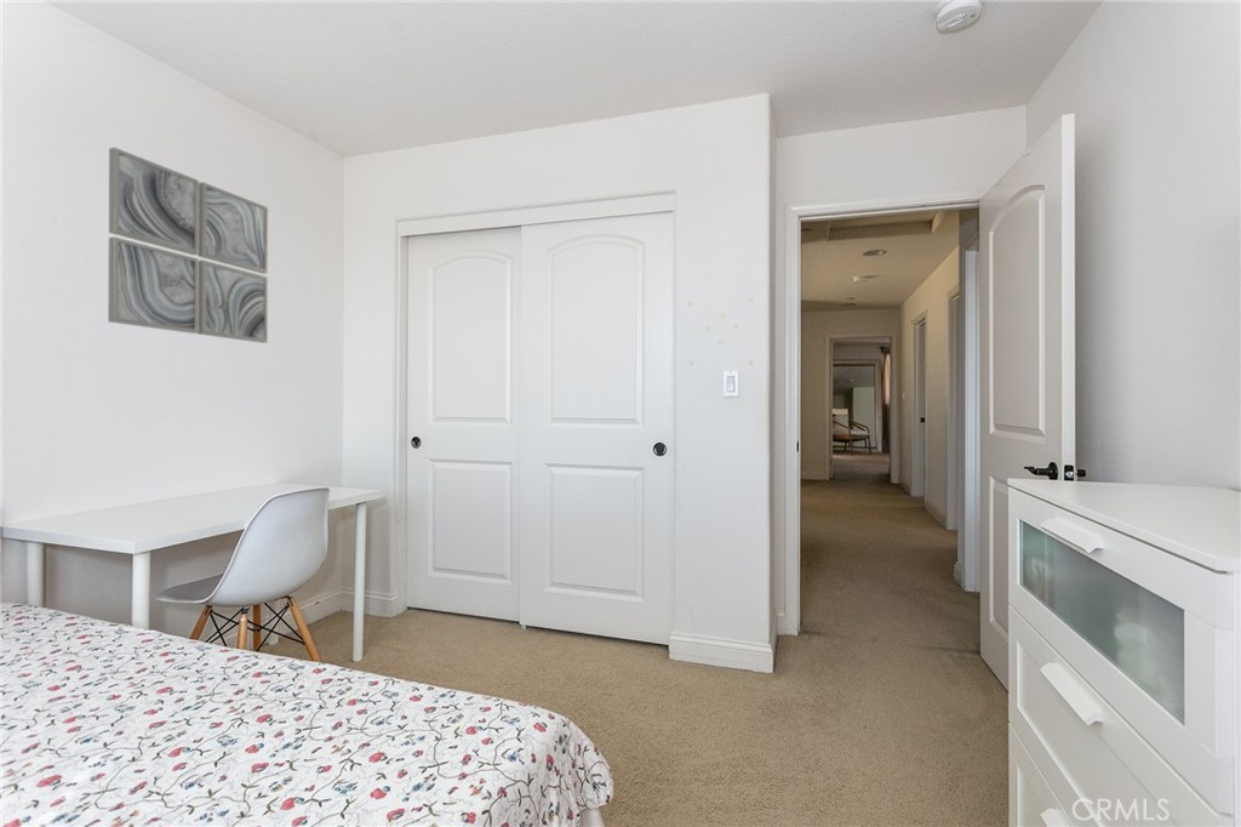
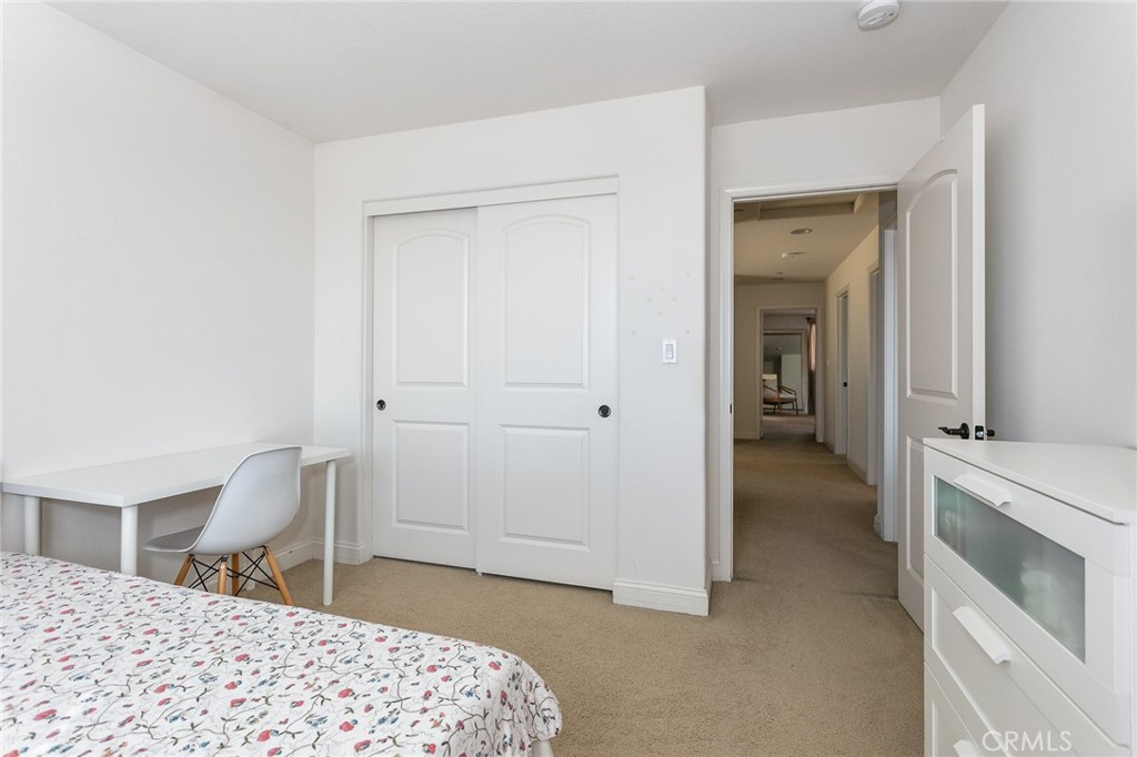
- wall art (198, 258)
